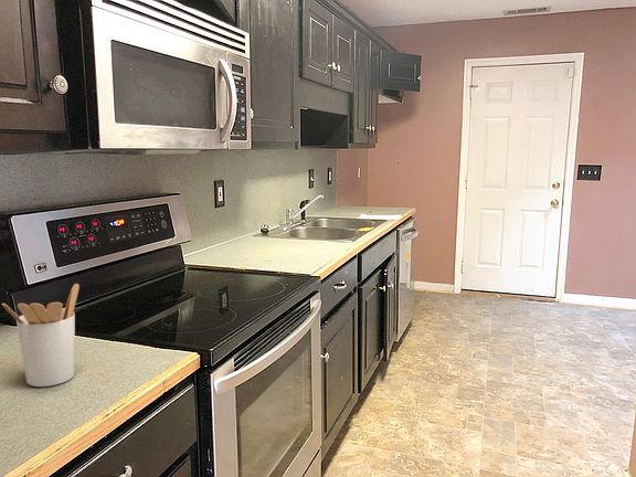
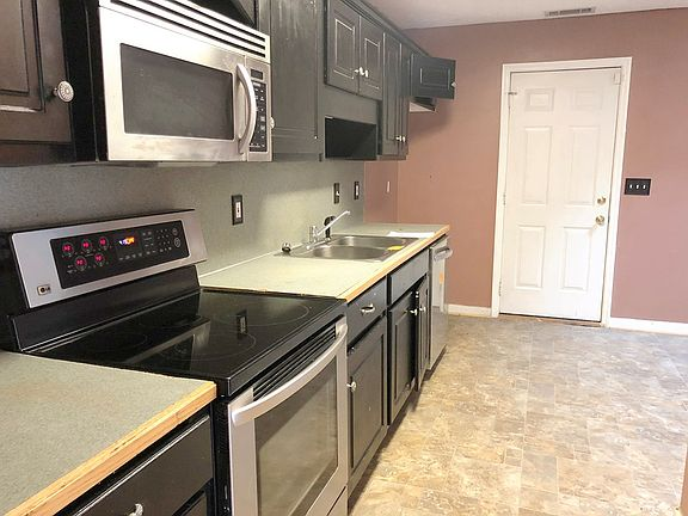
- utensil holder (46, 336)
